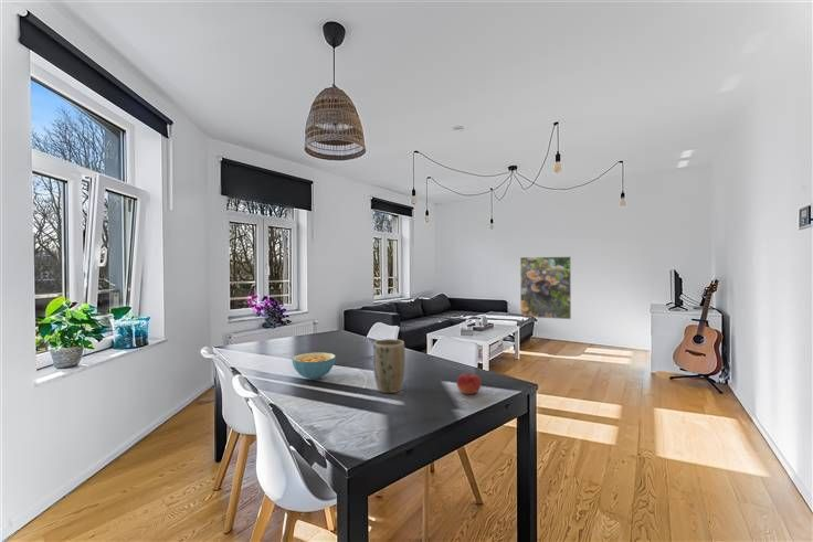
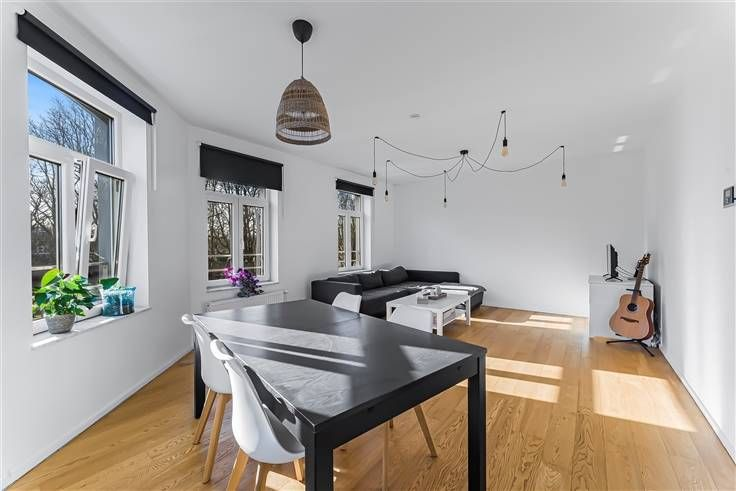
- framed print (545, 287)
- fruit (468, 382)
- cereal bowl (314, 366)
- plant pot (389, 365)
